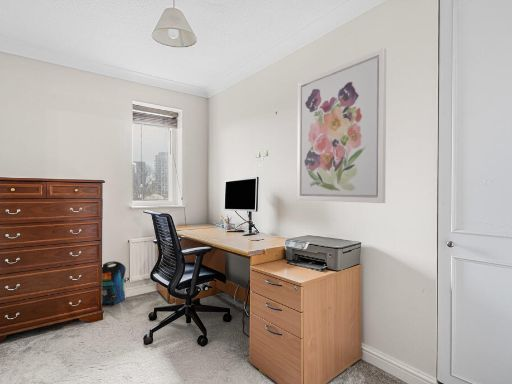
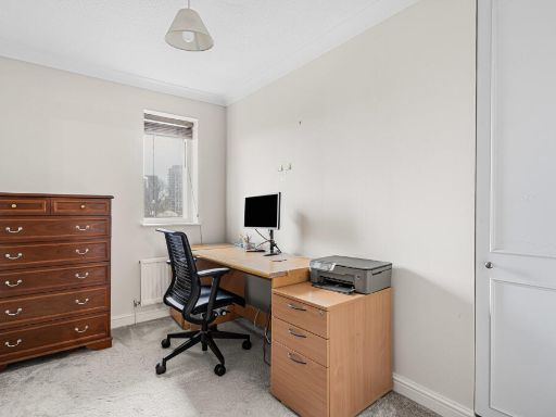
- wall art (335, 134)
- pouch (112, 283)
